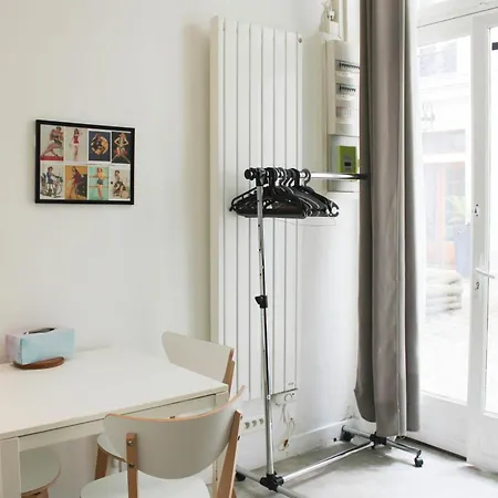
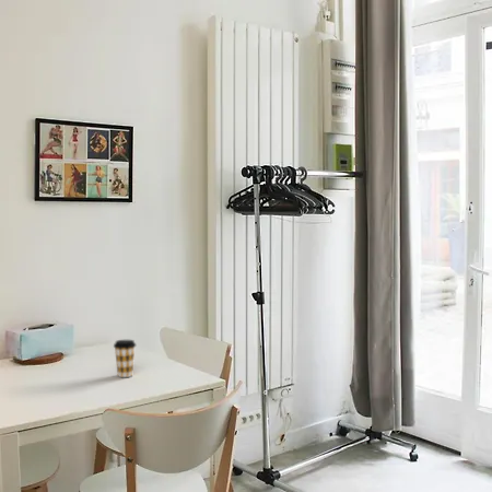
+ coffee cup (125, 358)
